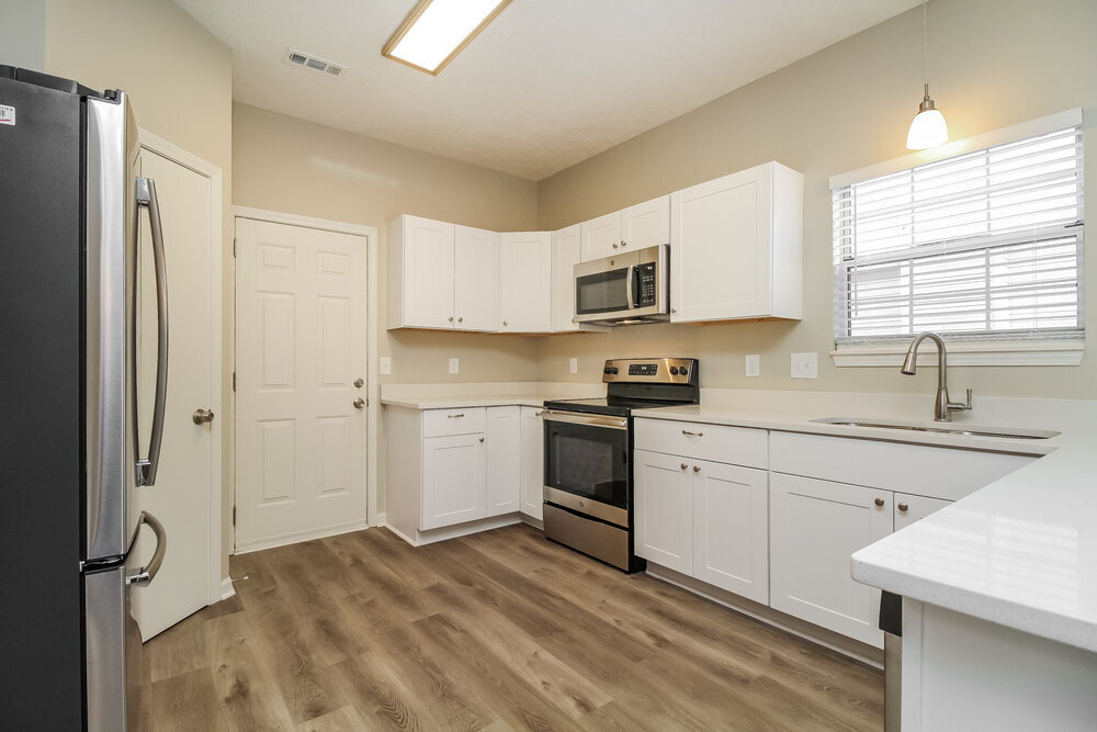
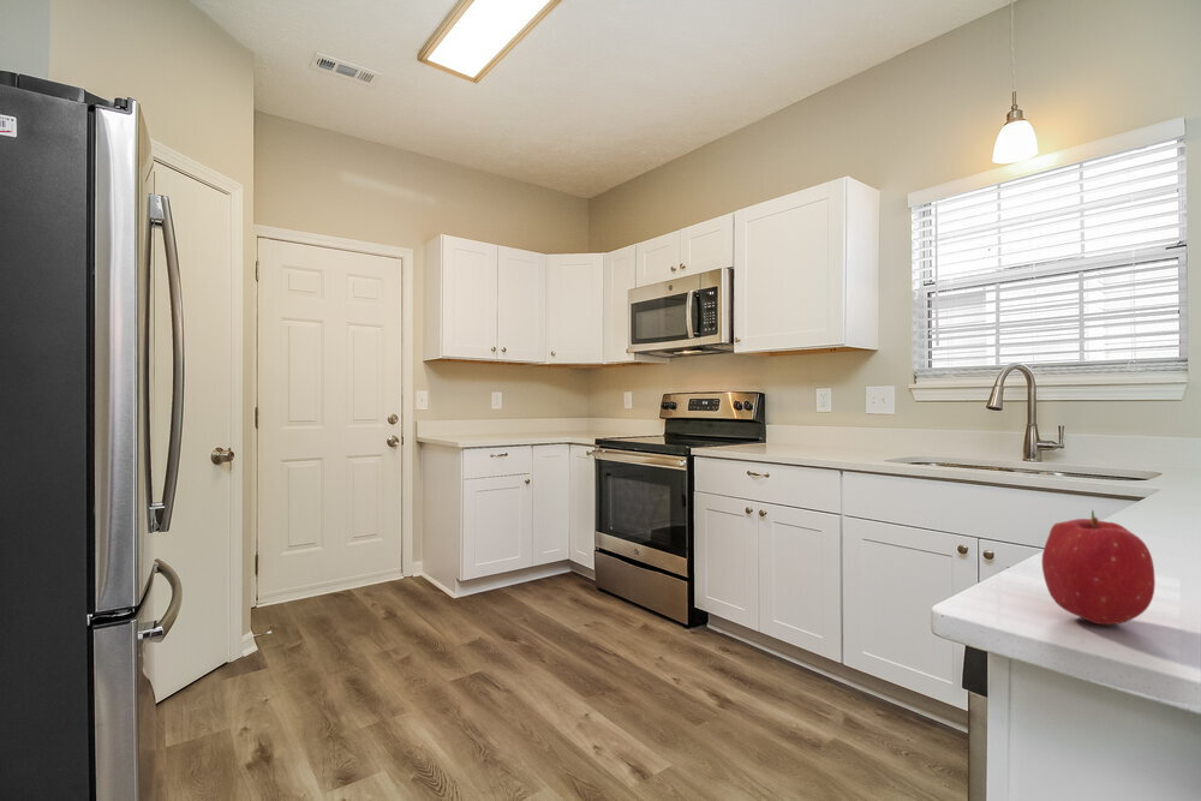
+ fruit (1095, 564)
